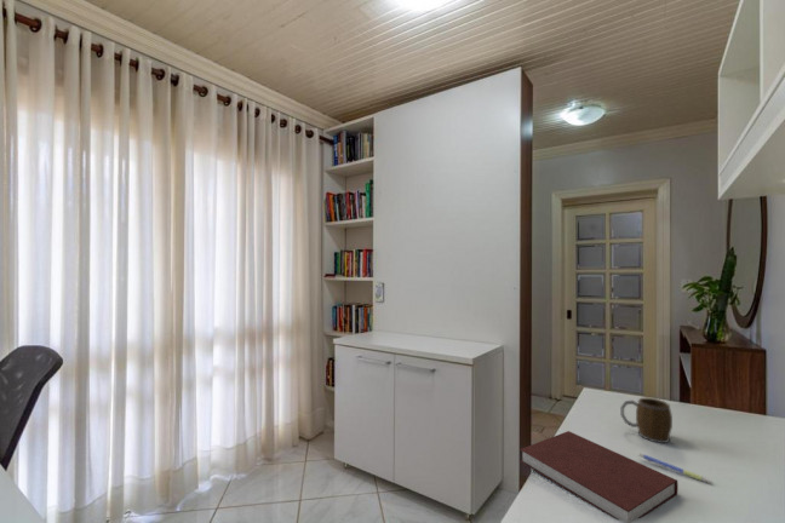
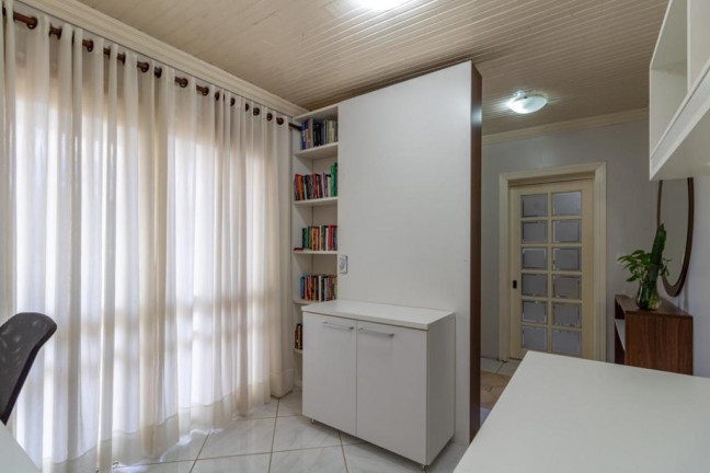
- pen (674, 467)
- mug (644, 416)
- notebook (592, 470)
